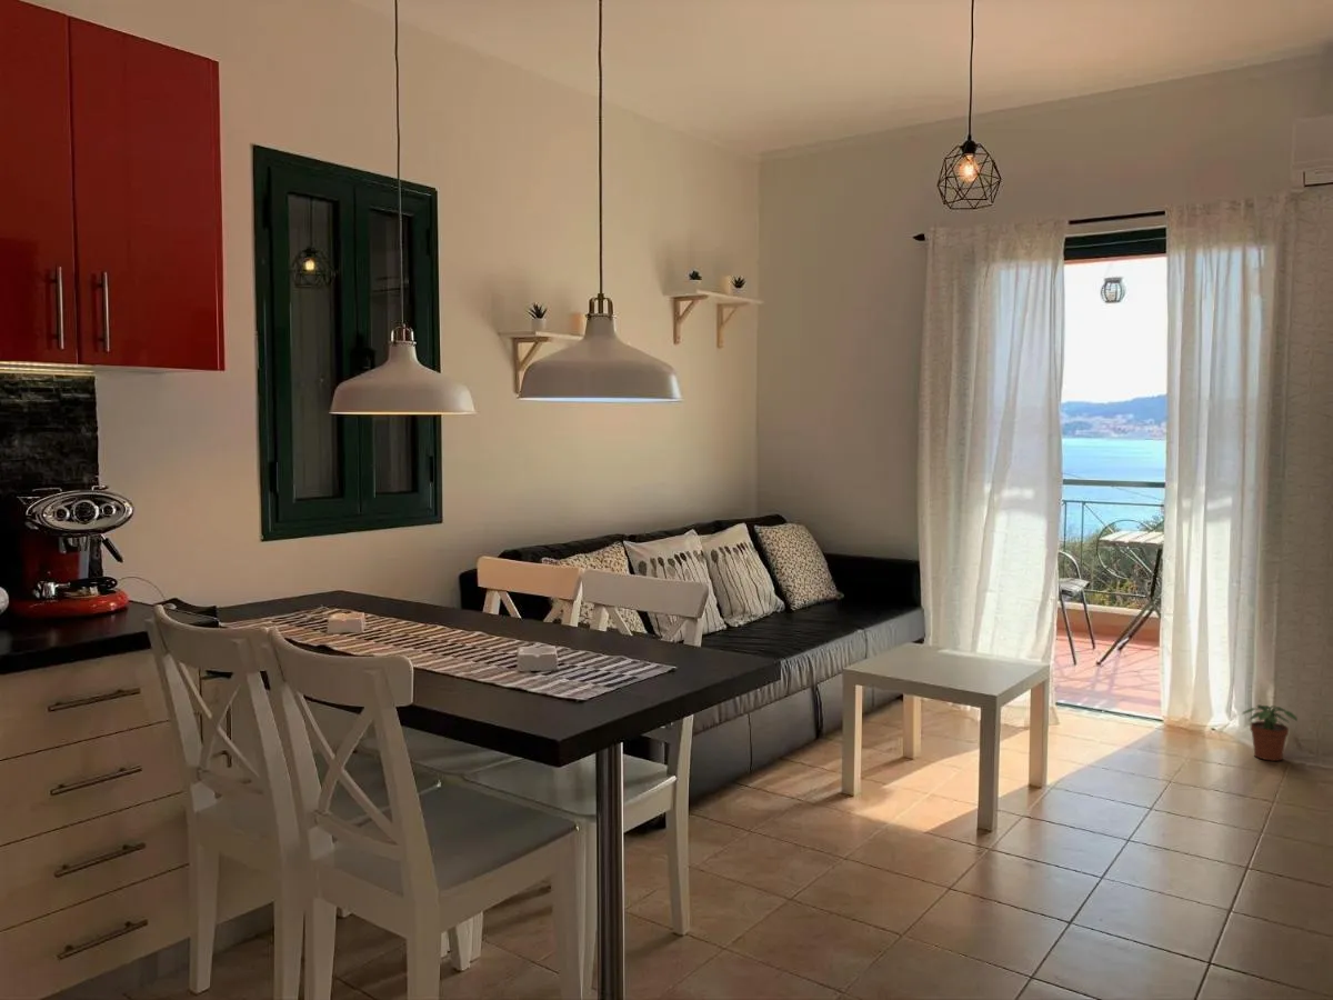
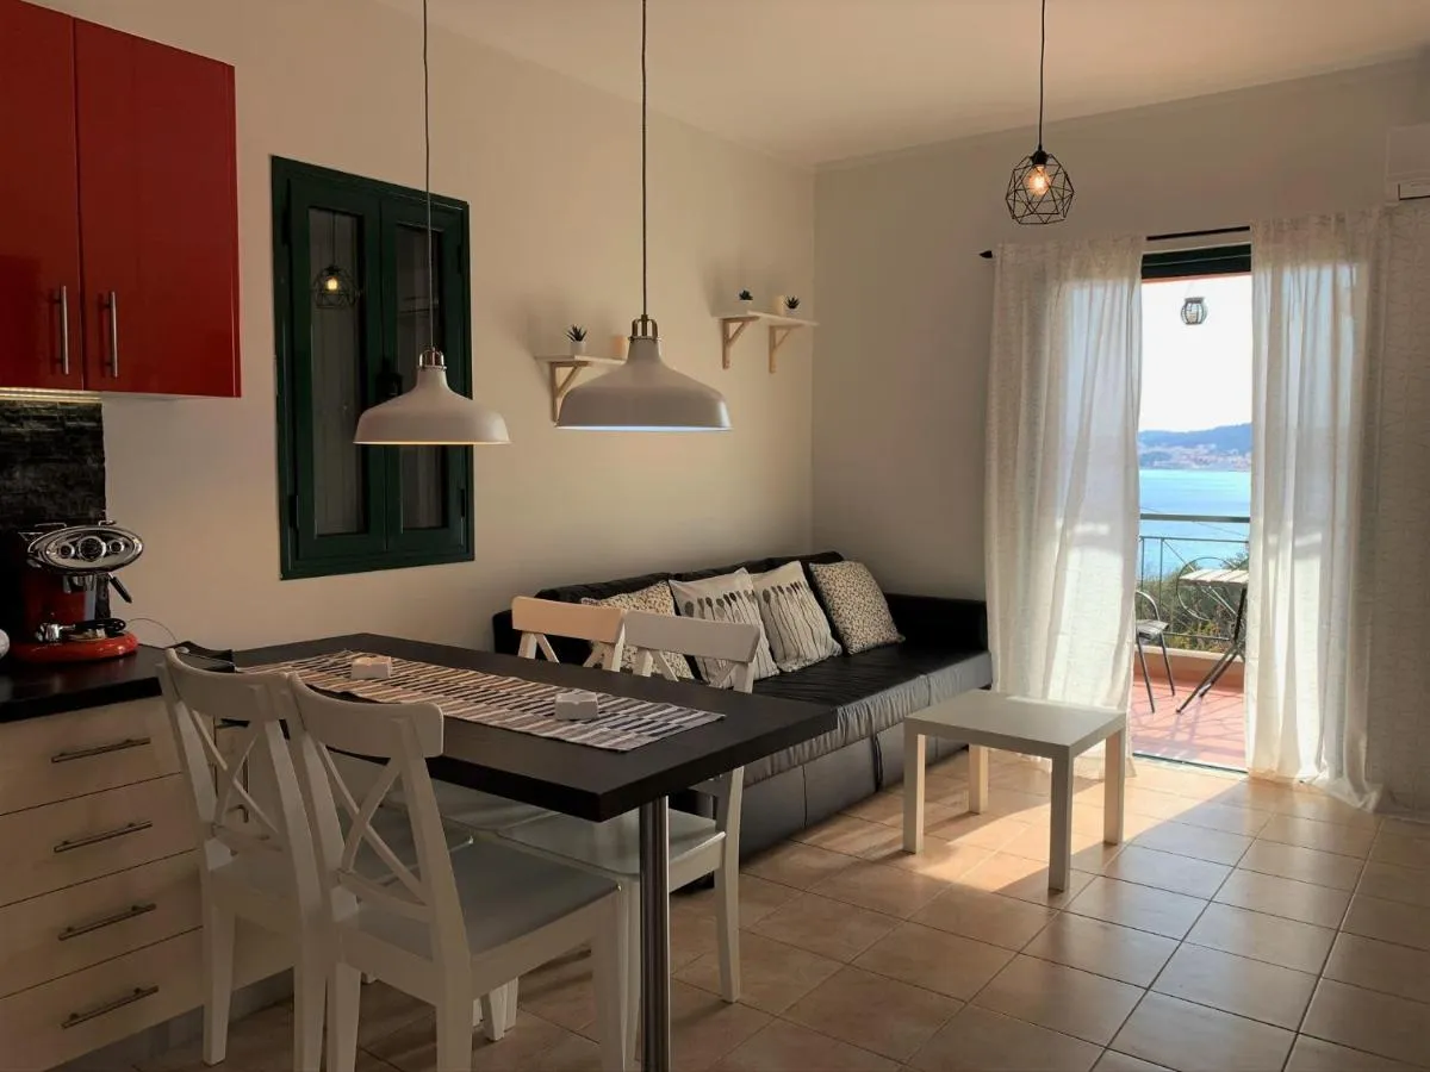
- potted plant (1269, 732)
